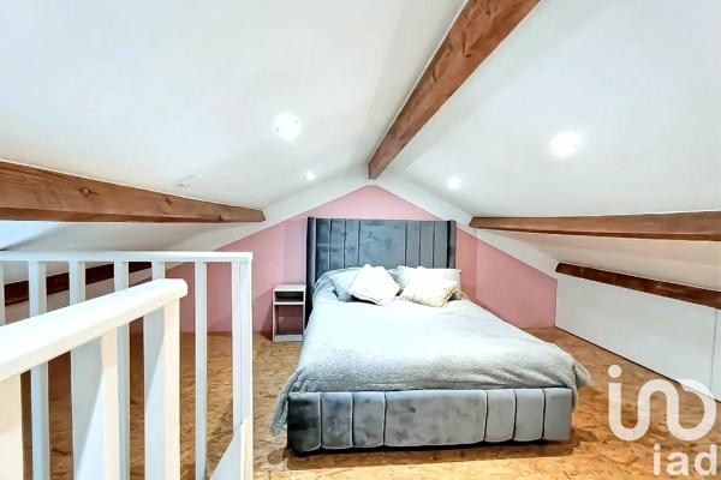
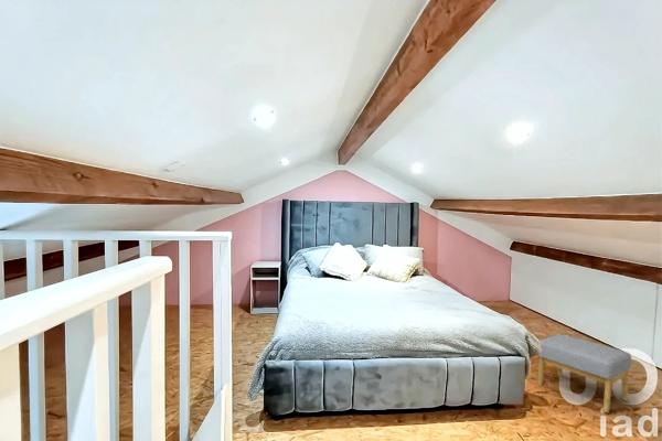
+ footstool (581, 368)
